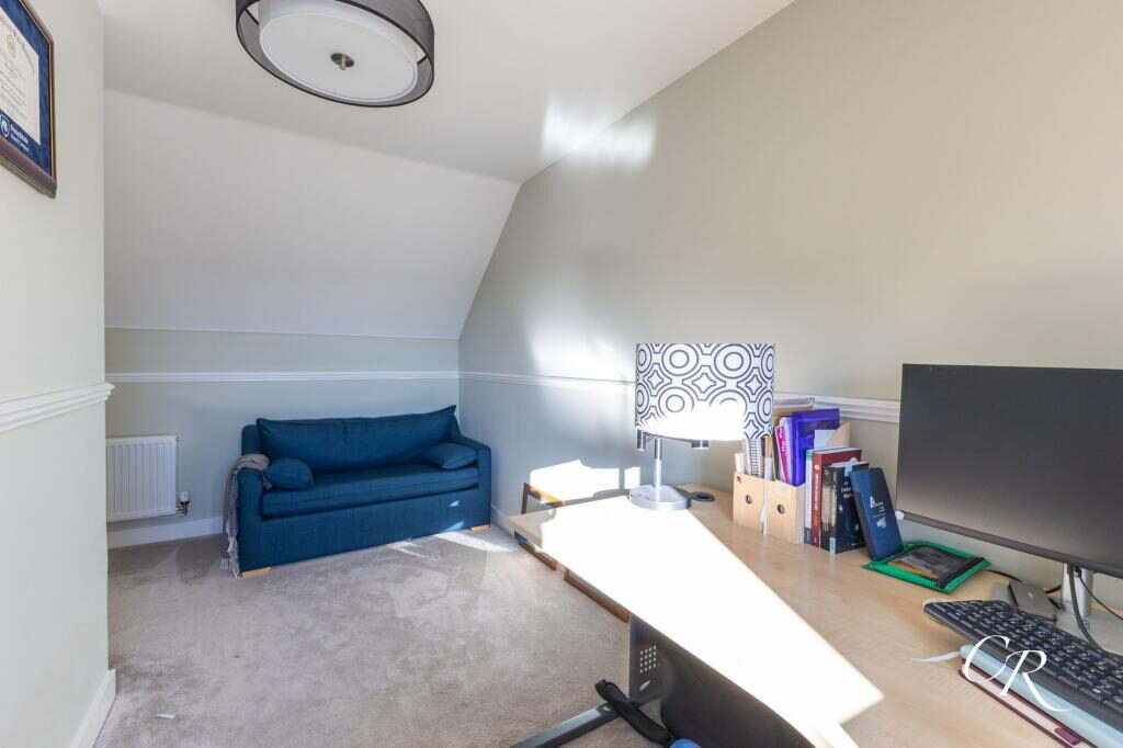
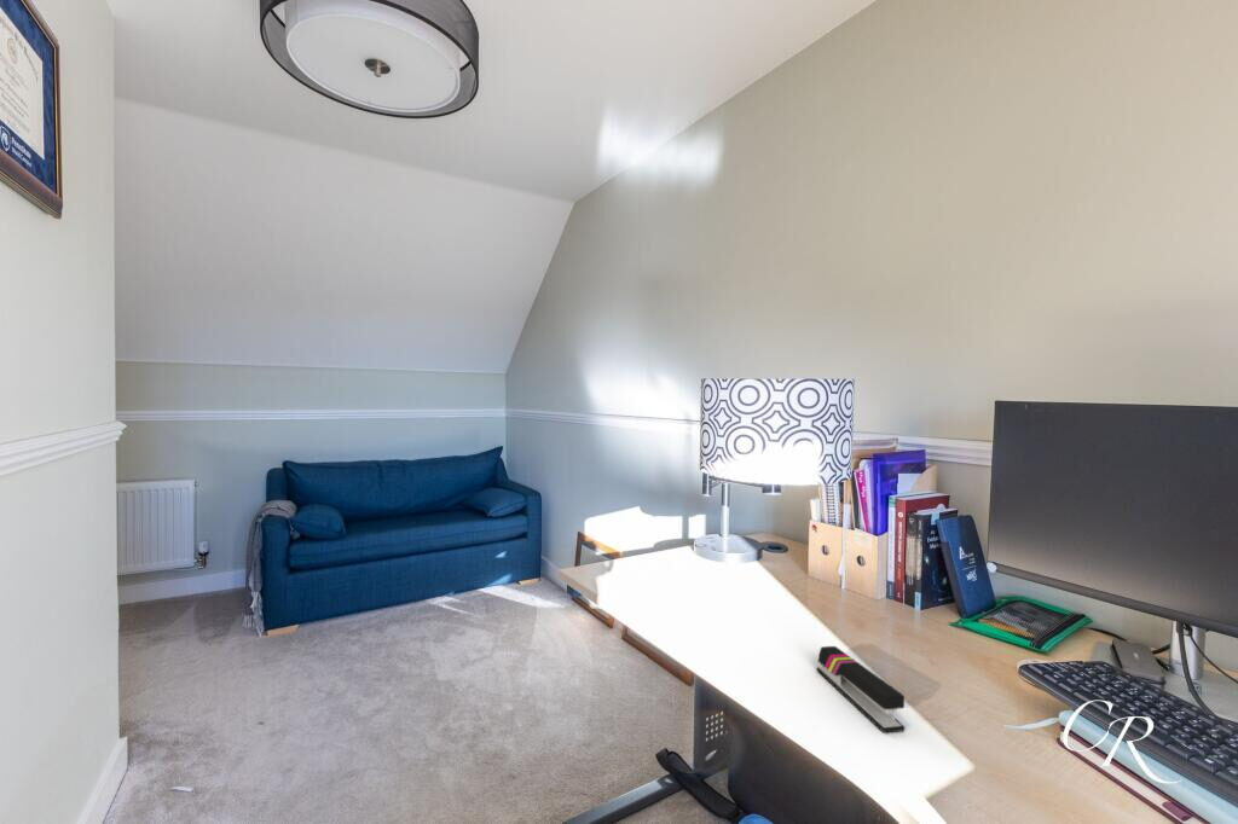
+ stapler (857, 681)
